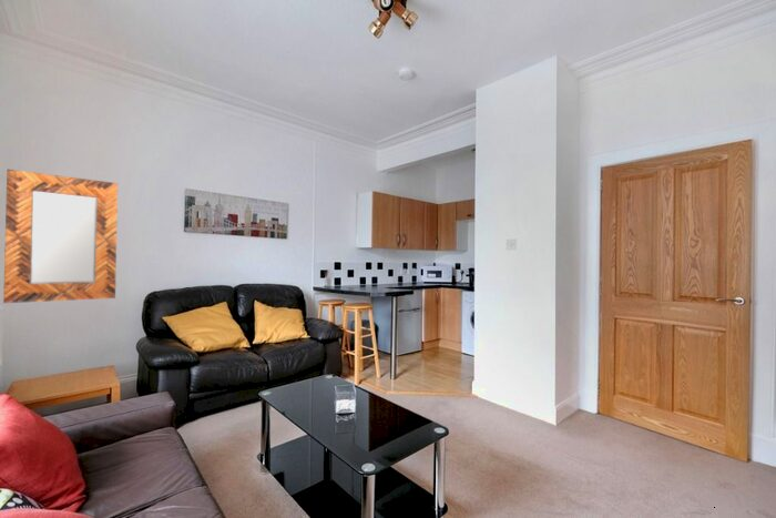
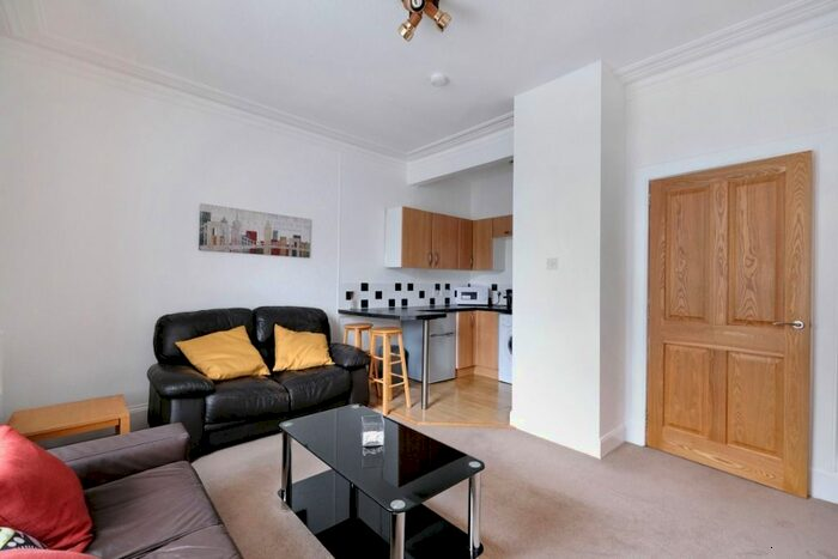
- home mirror (64, 238)
